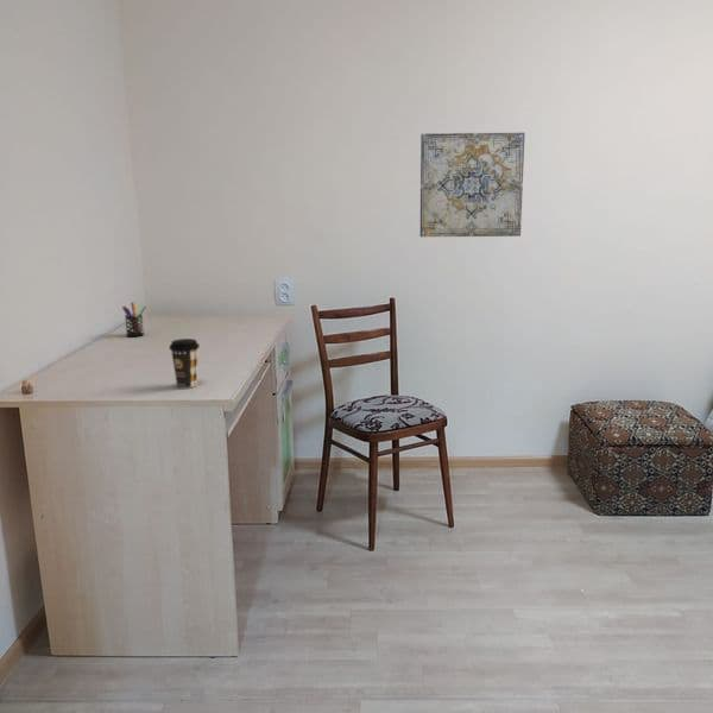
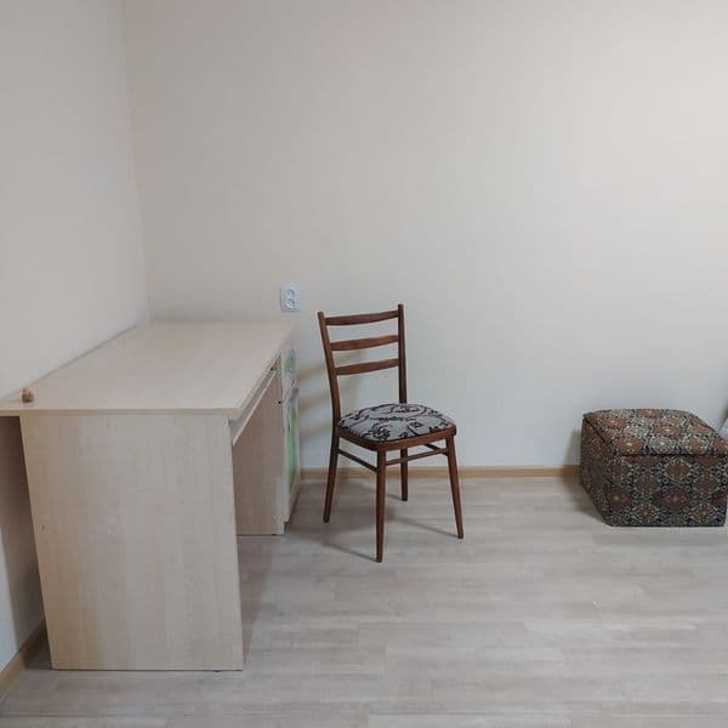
- wall art (471, 185)
- coffee cup (185, 362)
- pen holder (135, 317)
